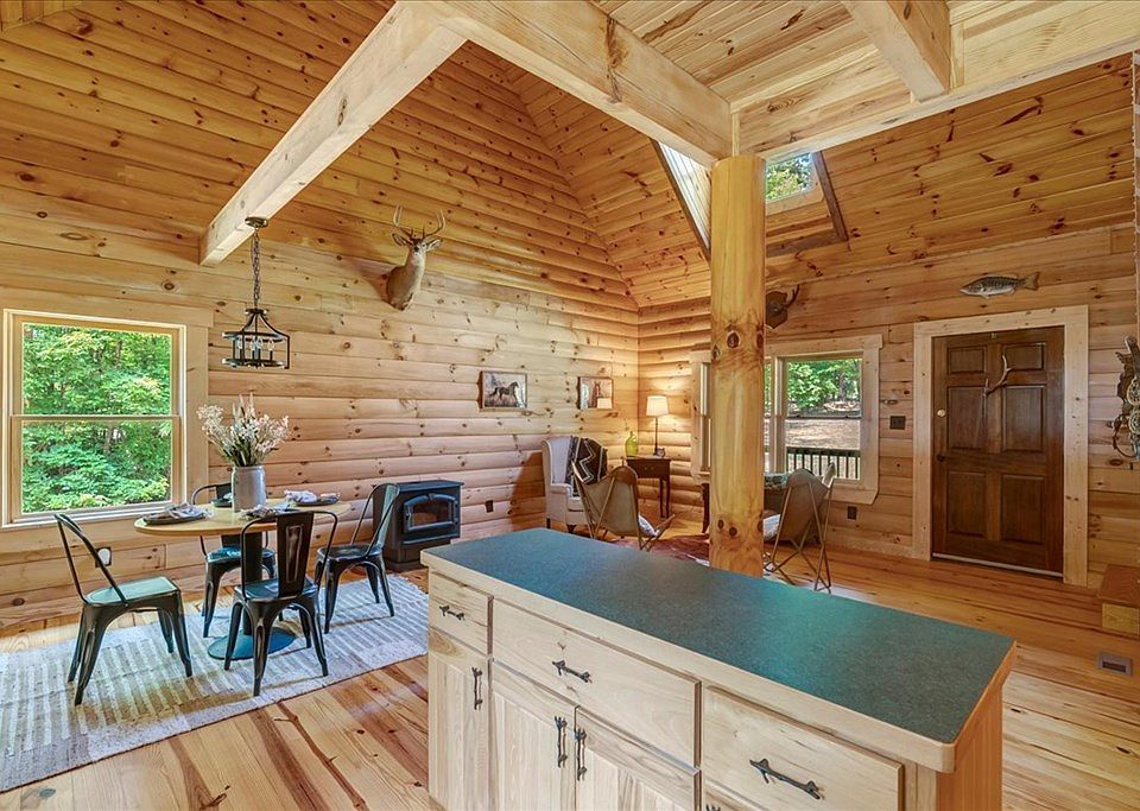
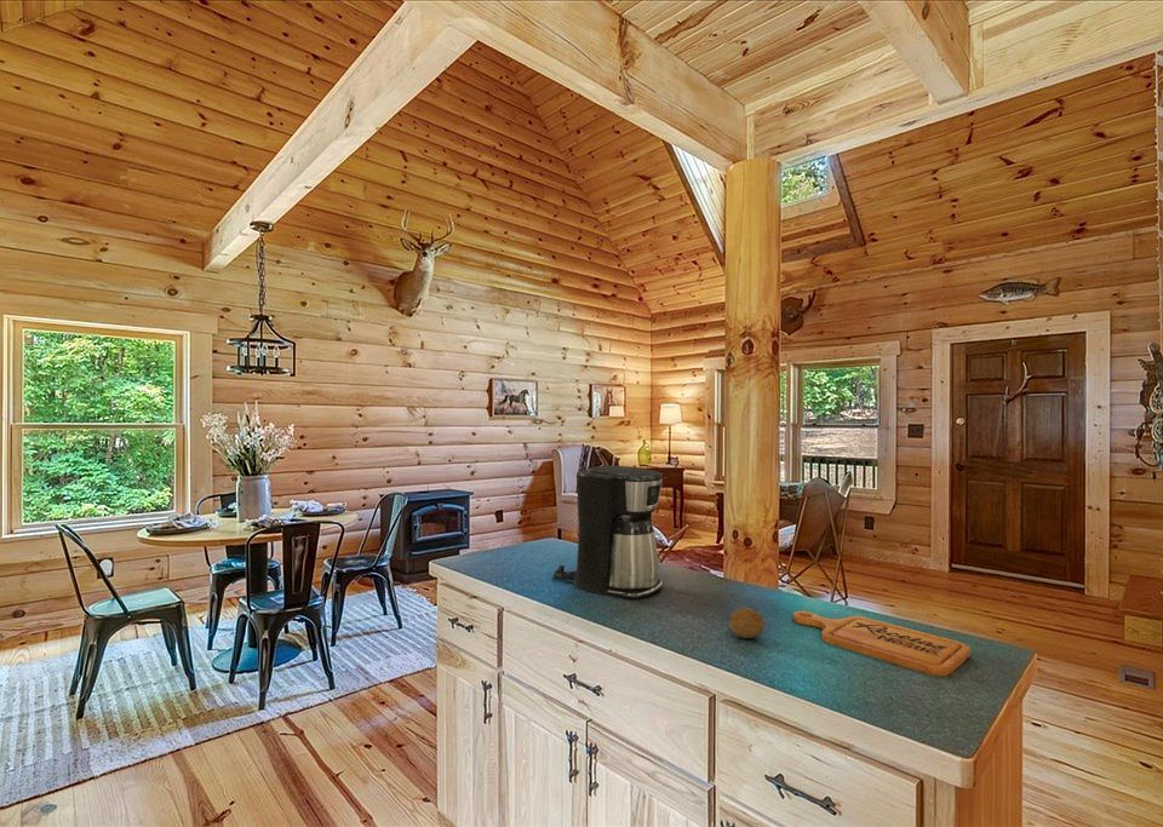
+ cutting board (869, 636)
+ coffee maker (613, 524)
+ fruit (746, 622)
